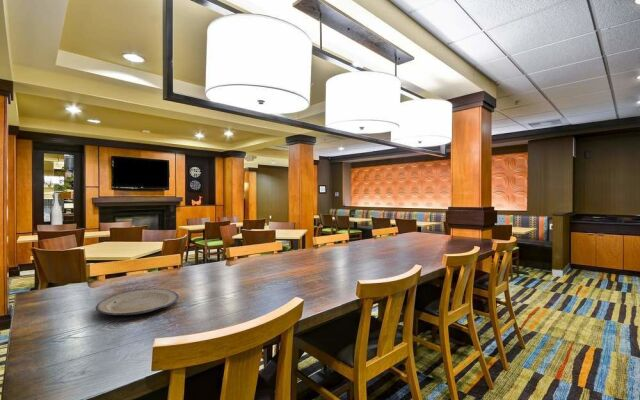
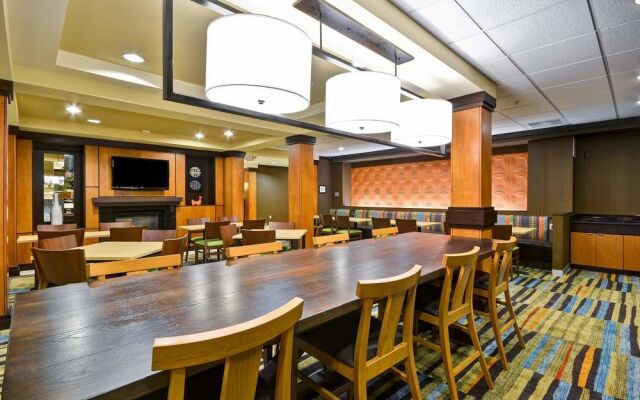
- plate (139, 302)
